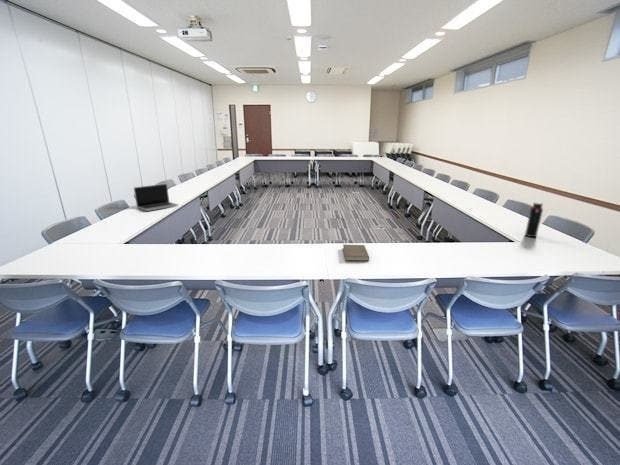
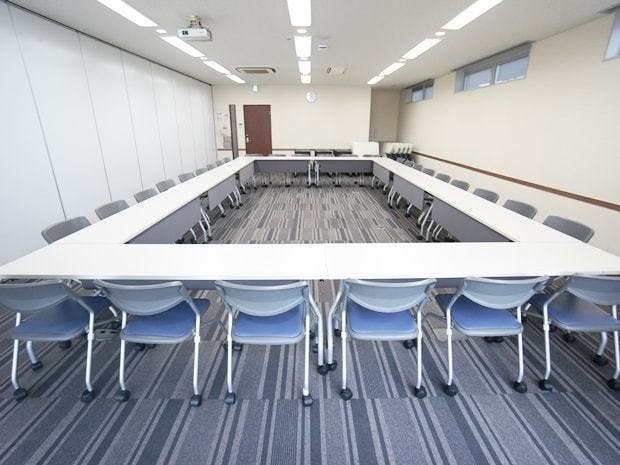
- laptop (156, 197)
- water bottle (534, 219)
- book (355, 252)
